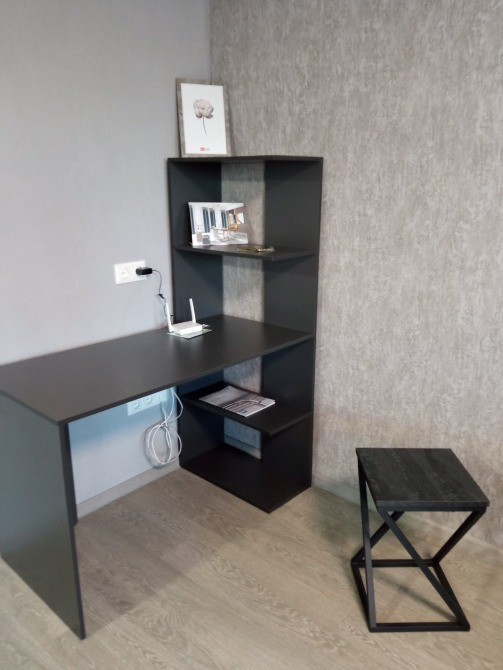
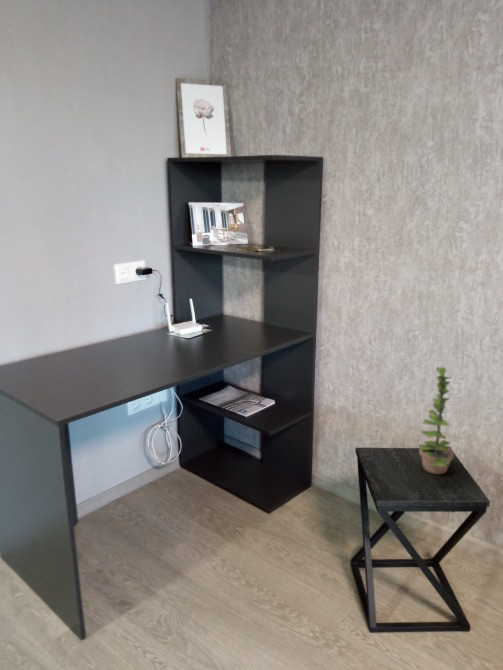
+ plant (439, 423)
